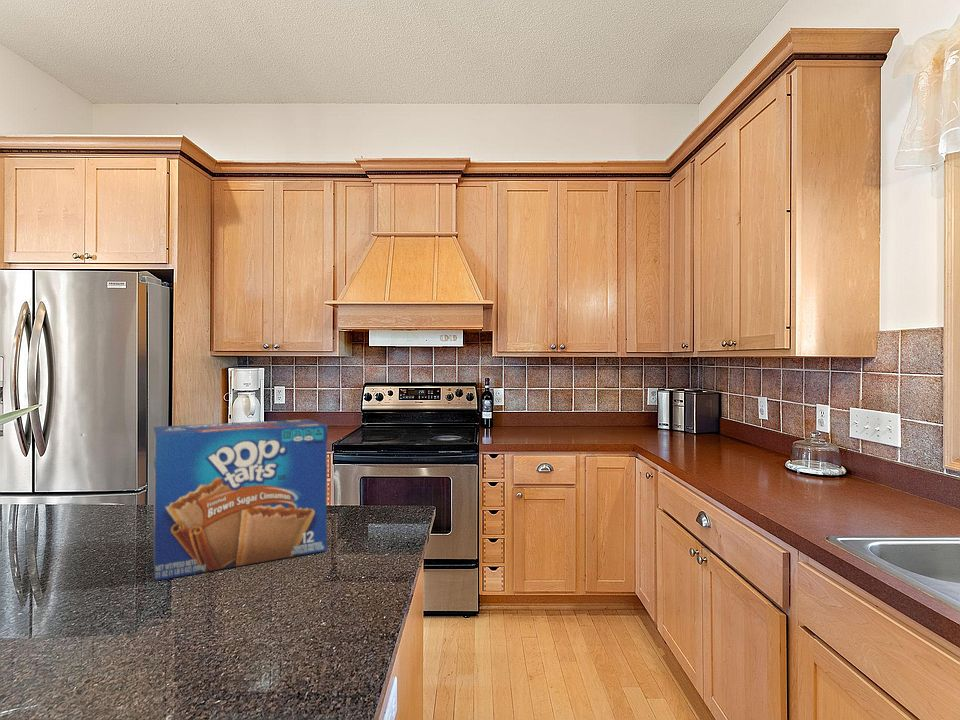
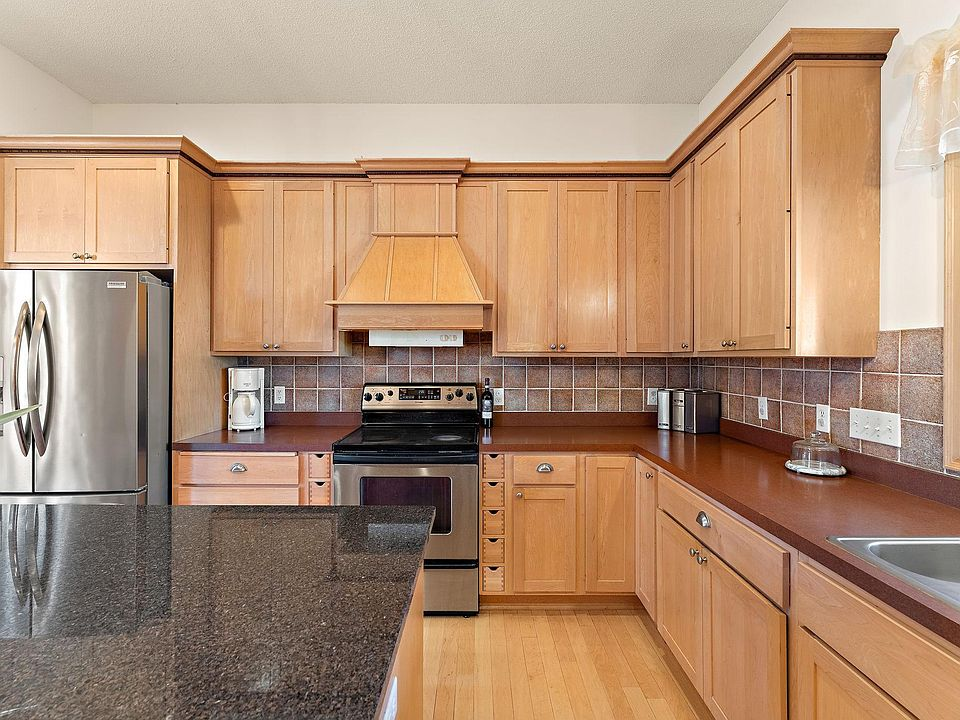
- toaster pastry box (241, 489)
